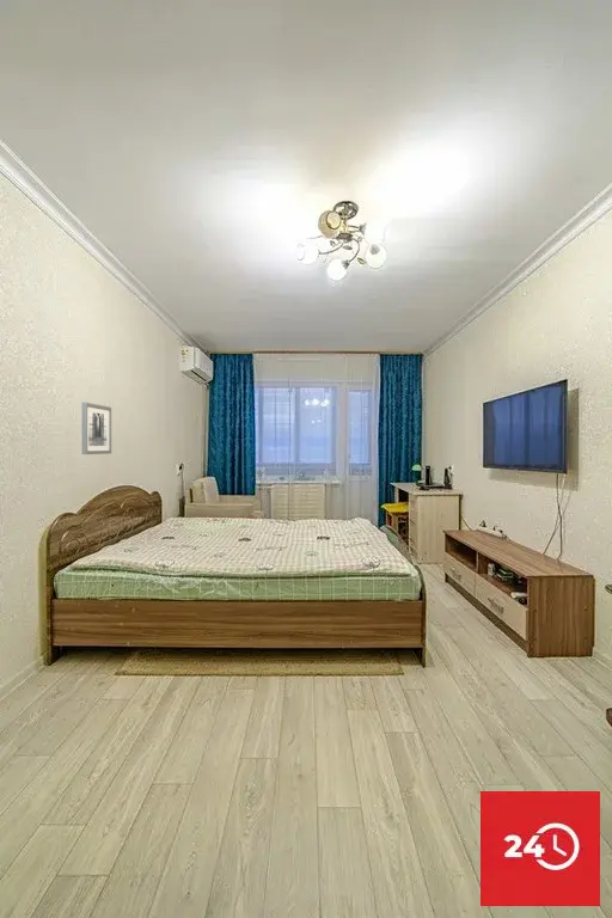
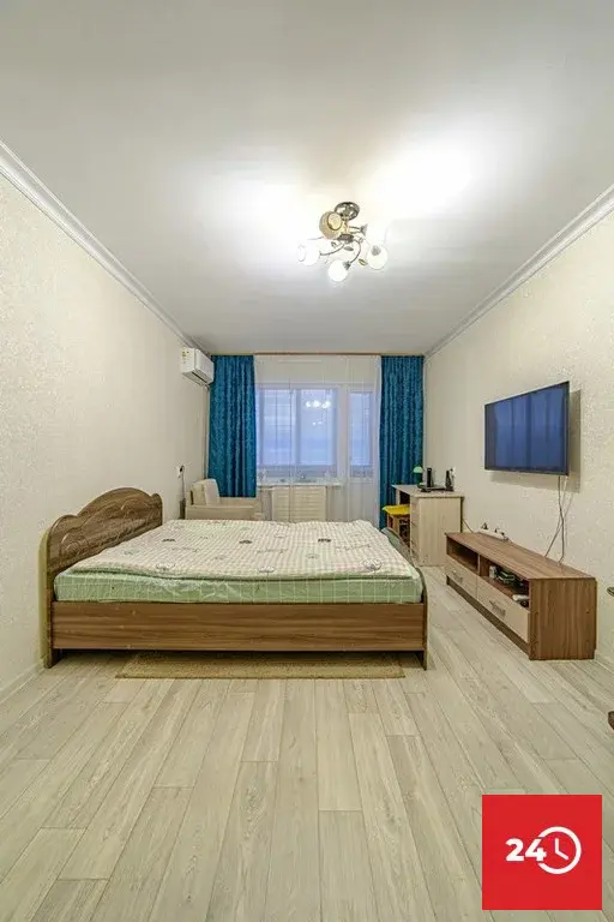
- wall art (97, 429)
